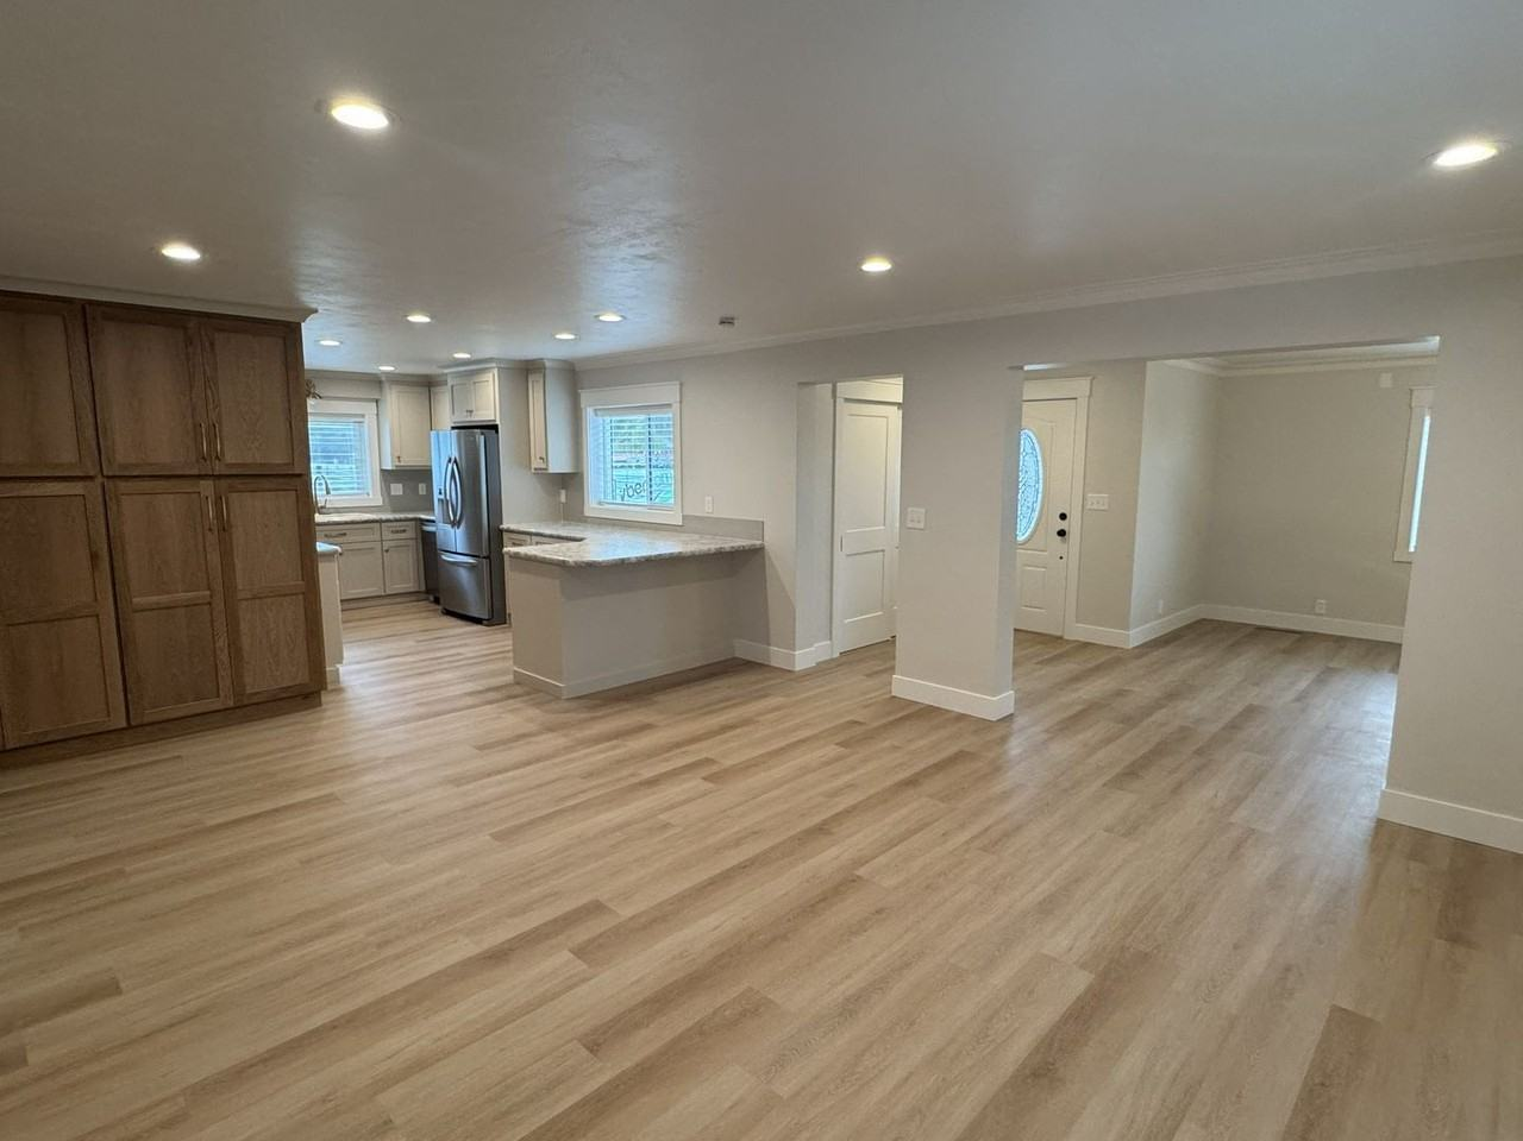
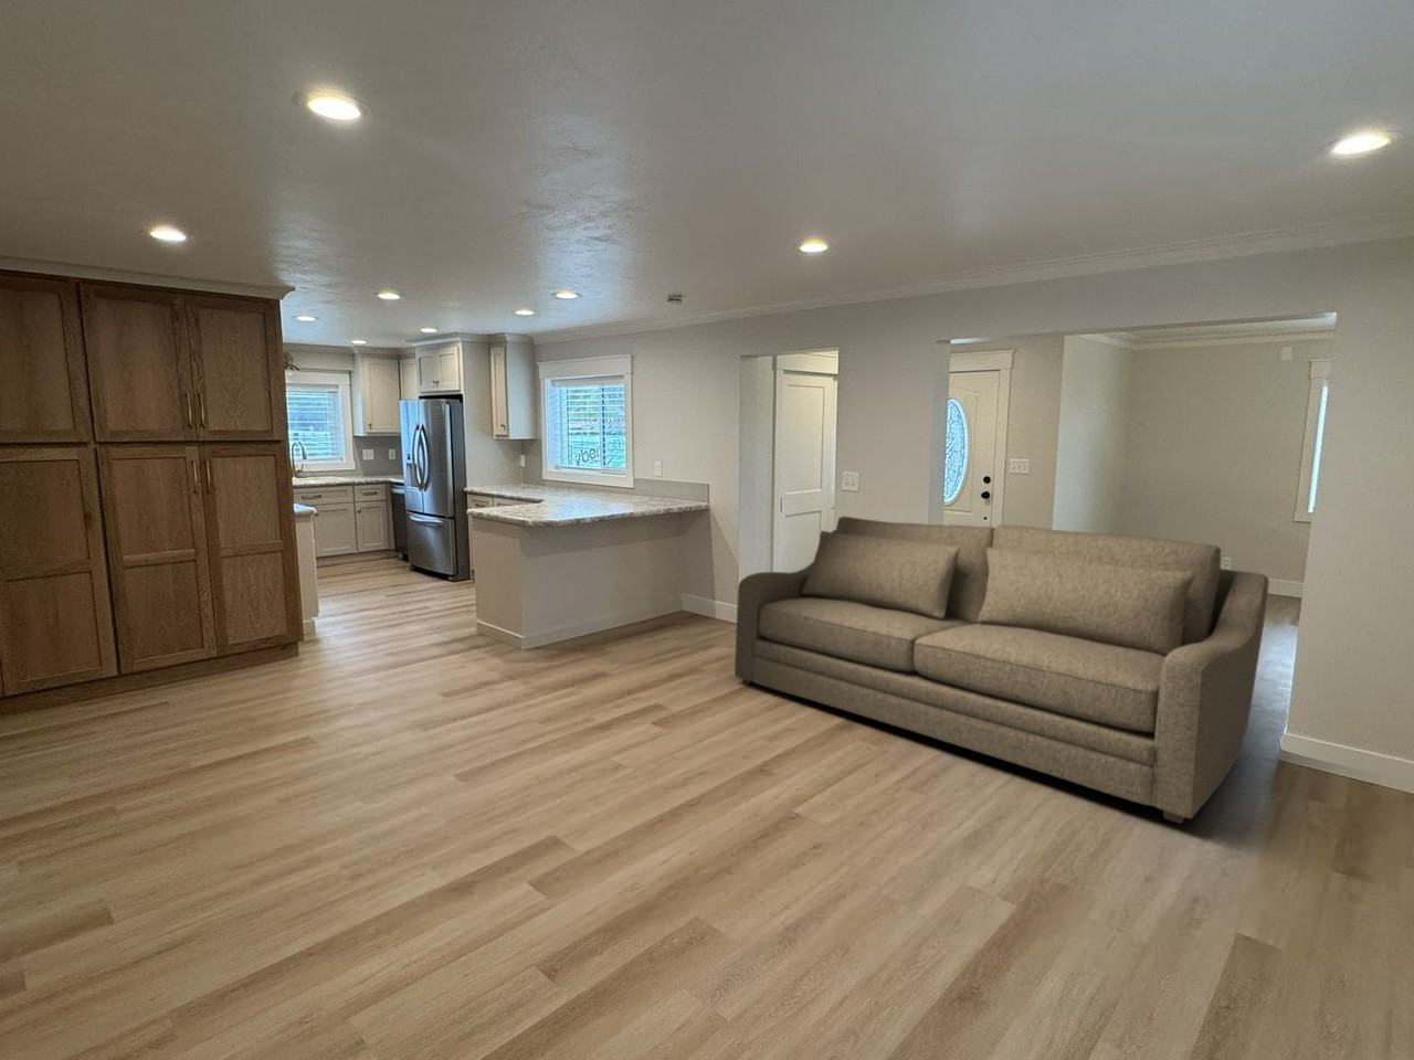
+ sofa (965, 621)
